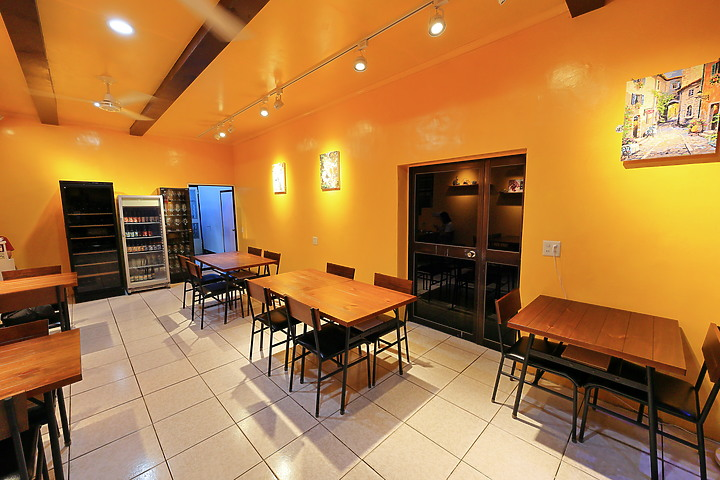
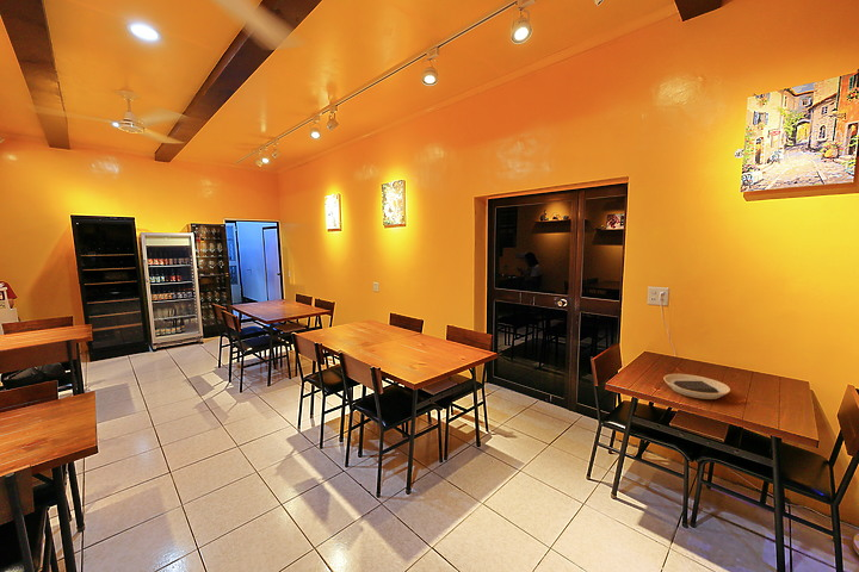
+ plate (694, 386)
